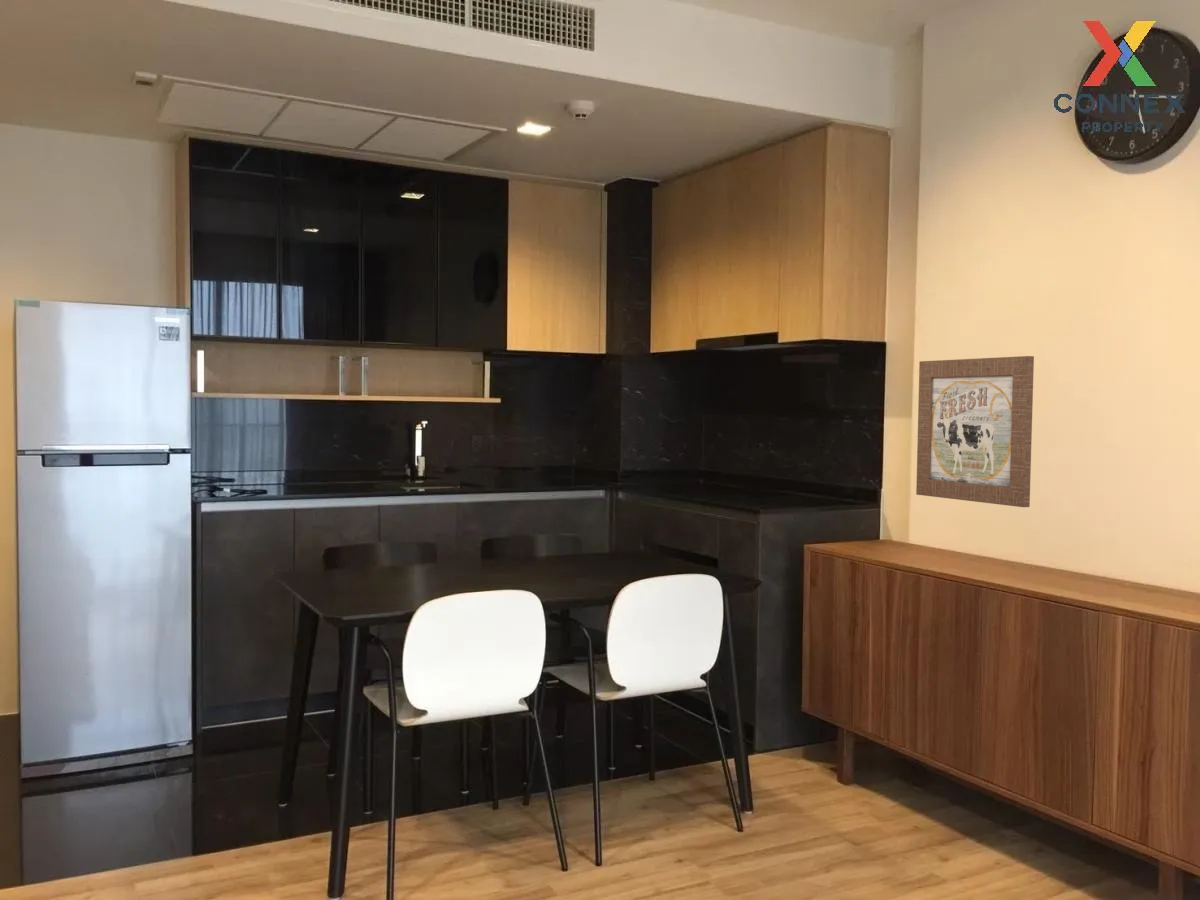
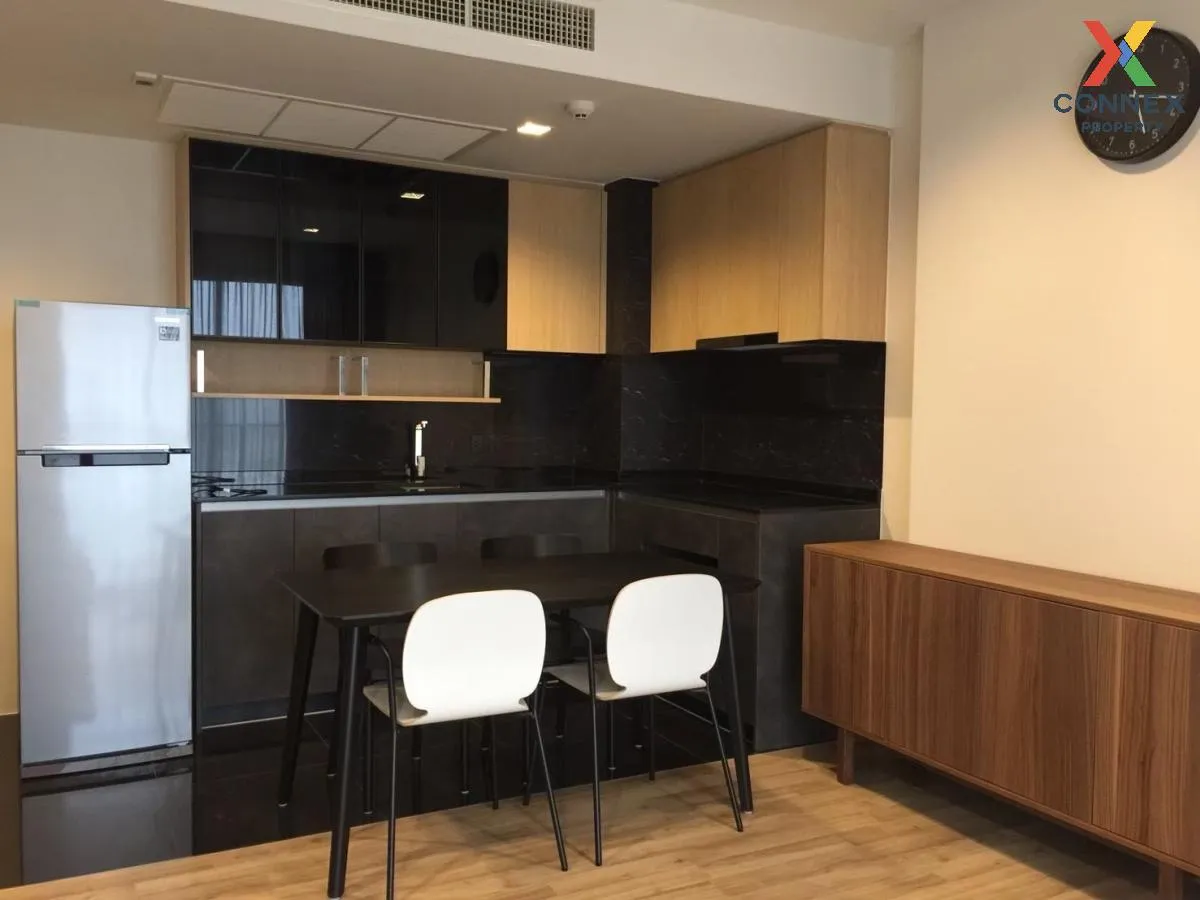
- wall art (971, 429)
